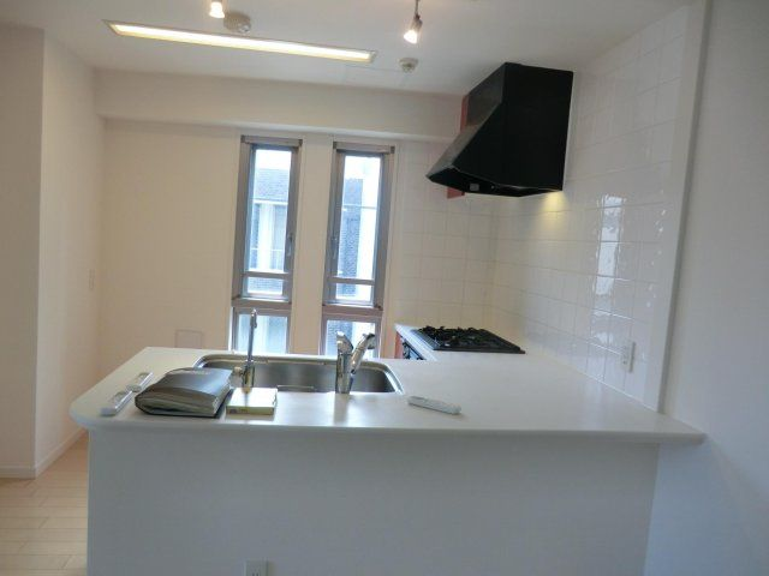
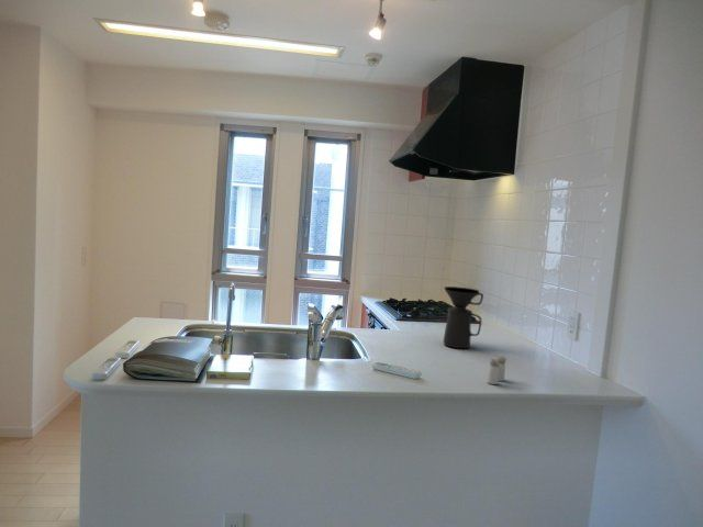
+ coffee maker (459, 317)
+ salt and pepper shaker (496, 369)
